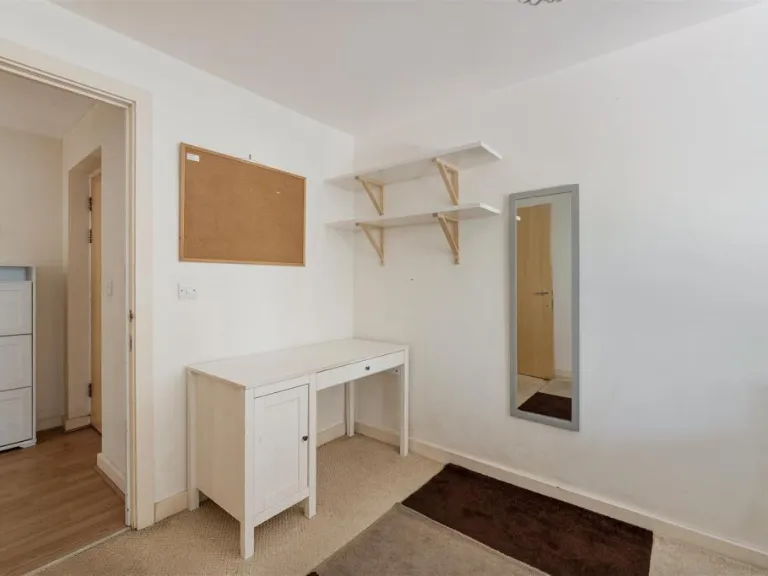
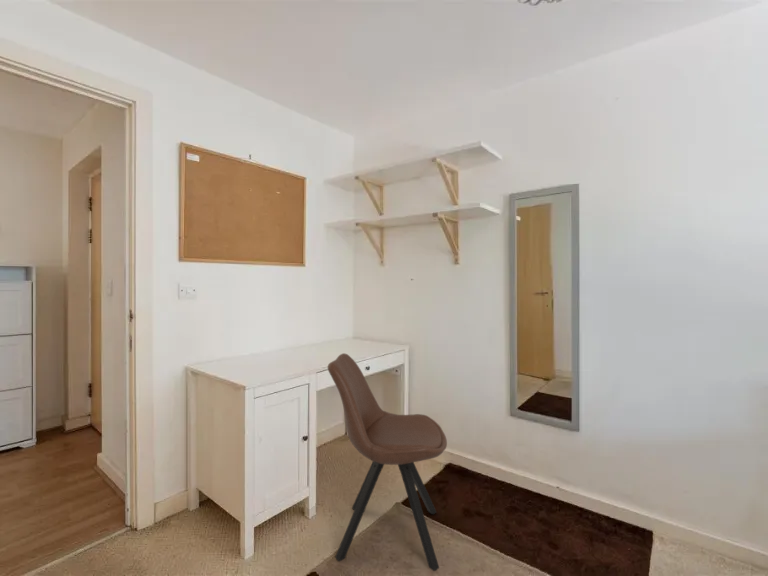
+ chair (389, 446)
